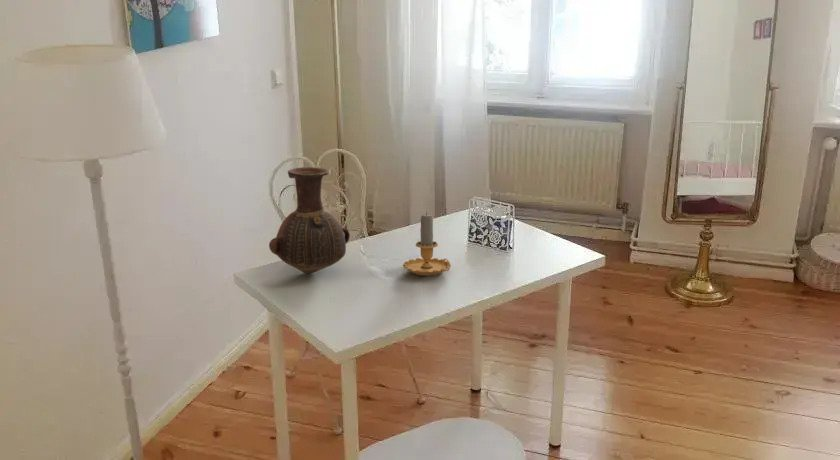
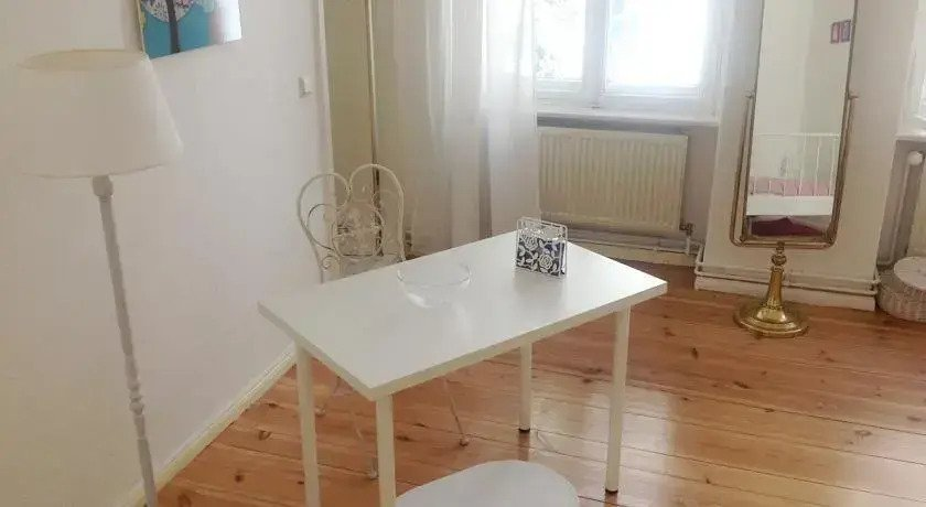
- vase (309, 221)
- candle (430, 243)
